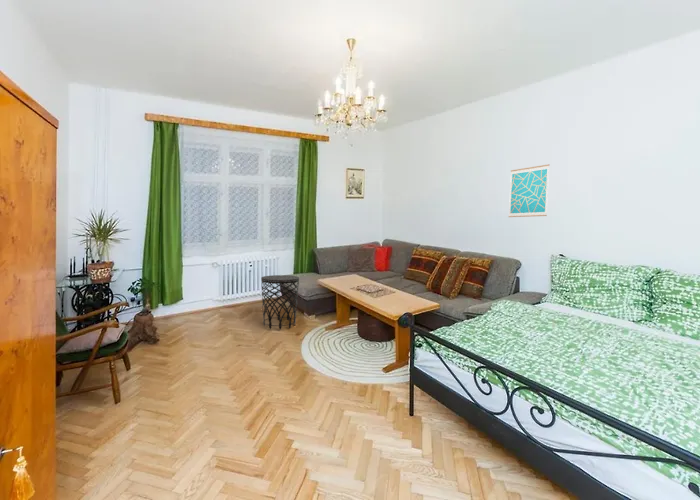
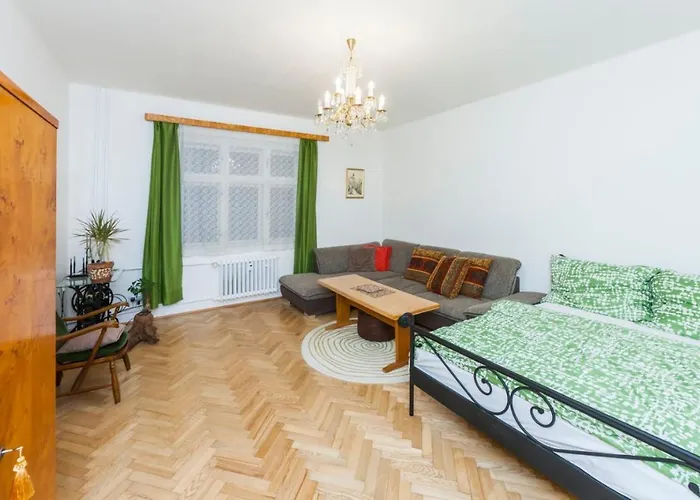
- side table (281, 301)
- wall art (527, 192)
